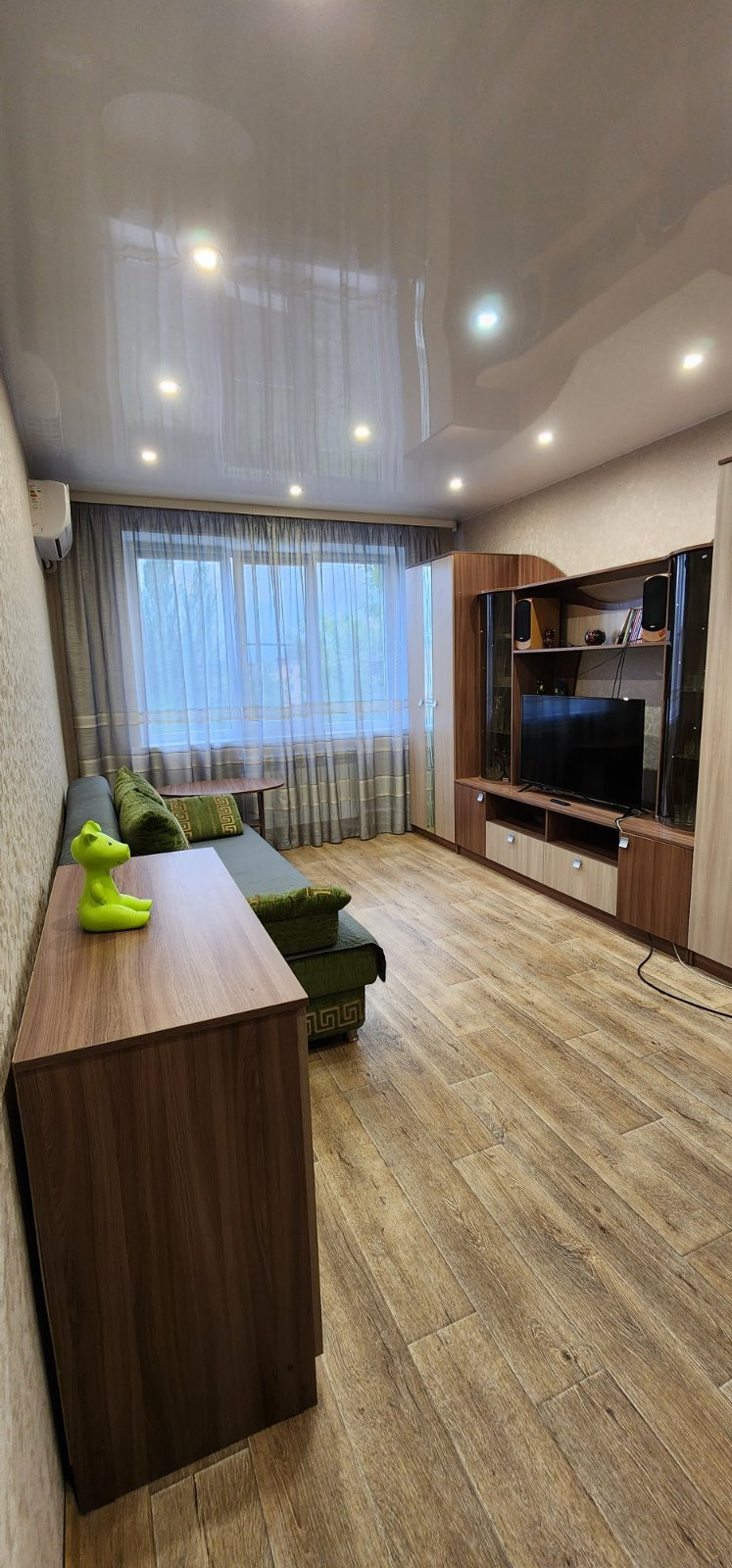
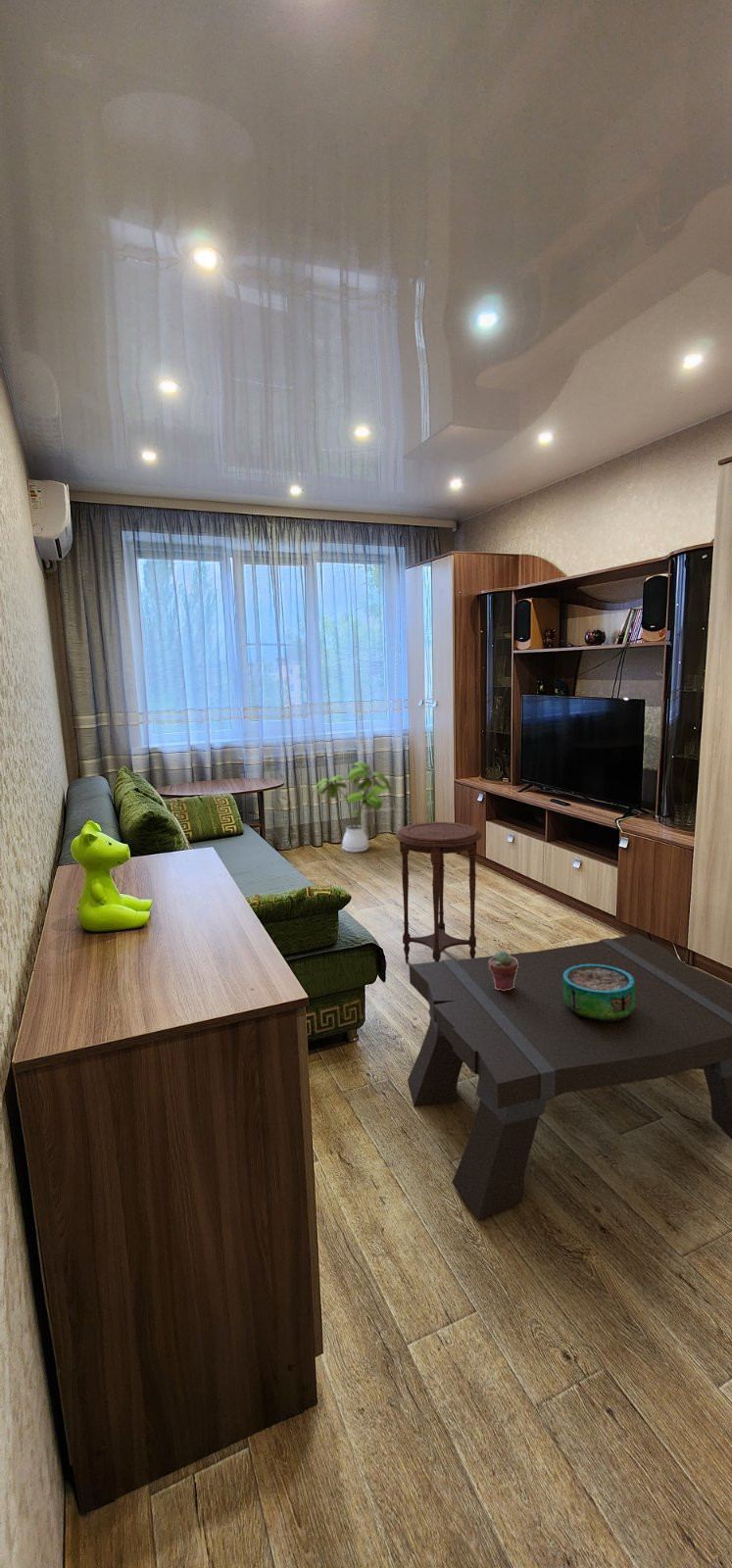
+ house plant (362, 807)
+ potted succulent (503, 967)
+ decorative bowl (598, 990)
+ side table (438, 898)
+ coffee table (581, 1052)
